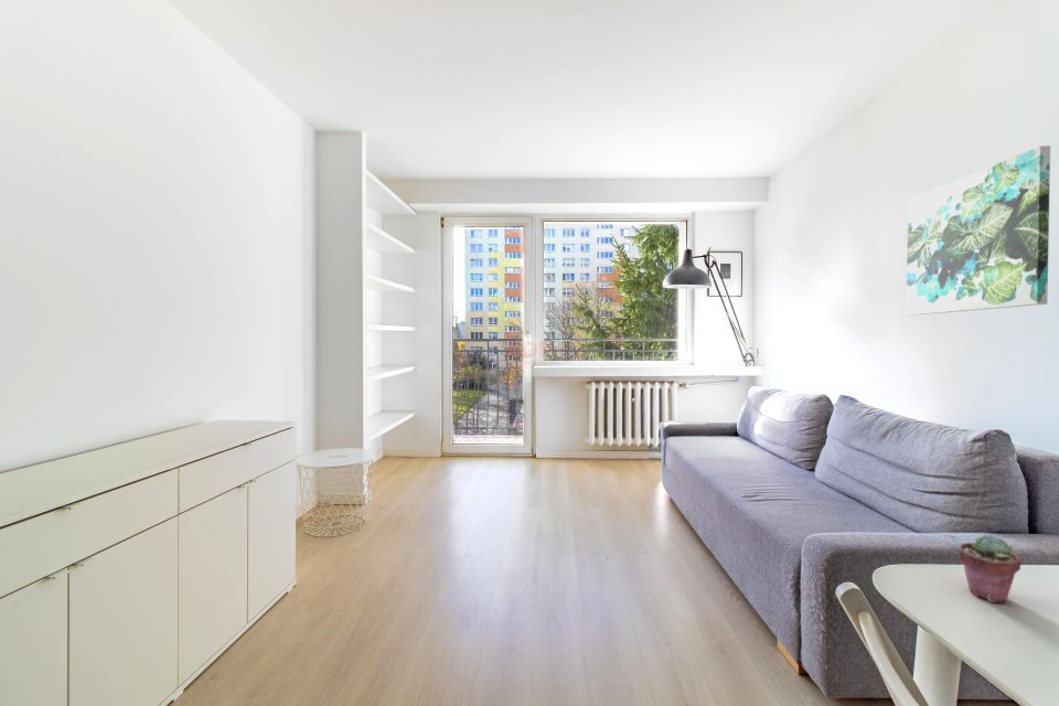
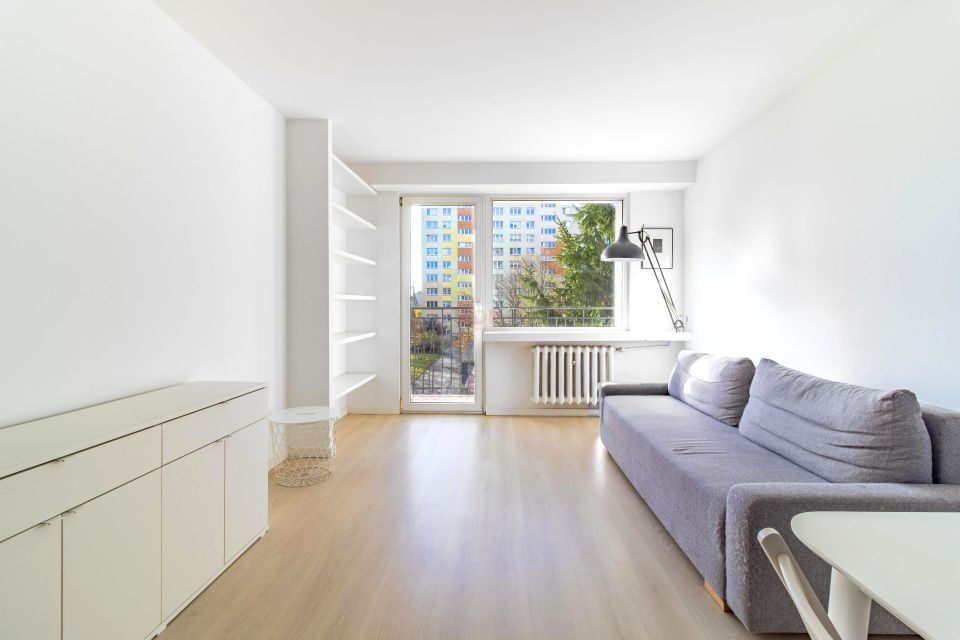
- potted succulent (988, 564)
- wall art (967, 244)
